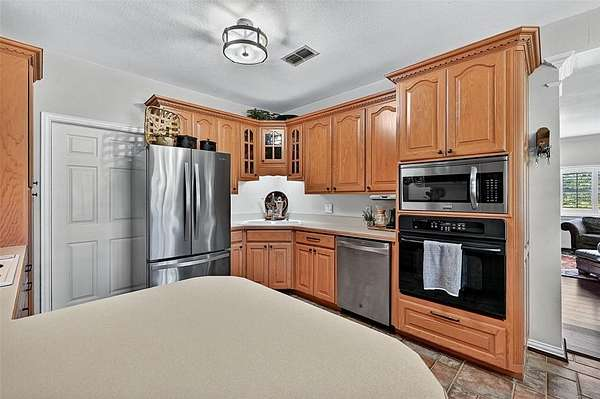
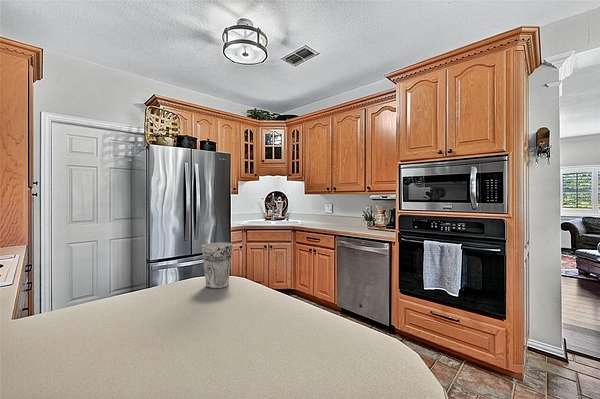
+ cup (217, 264)
